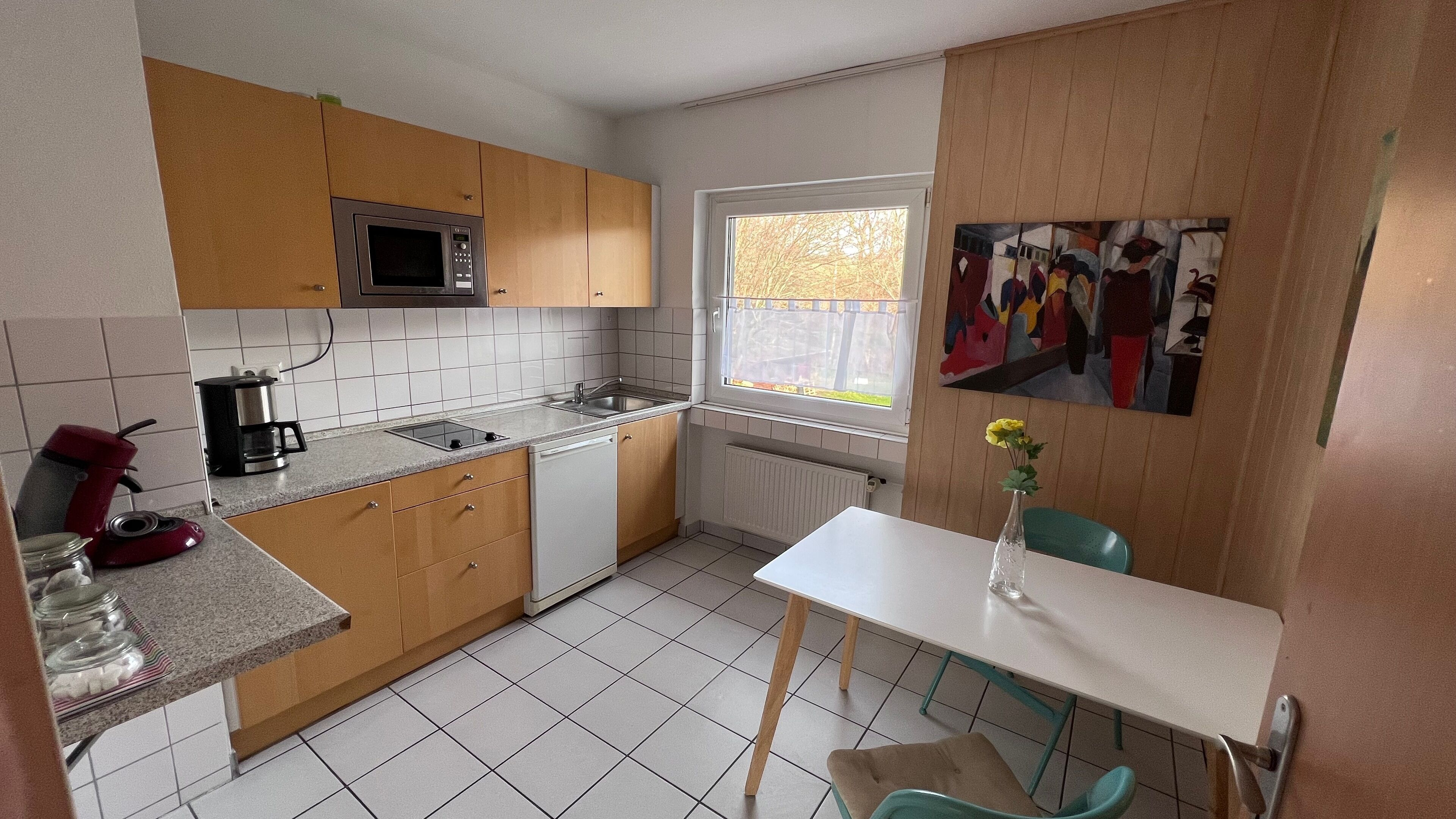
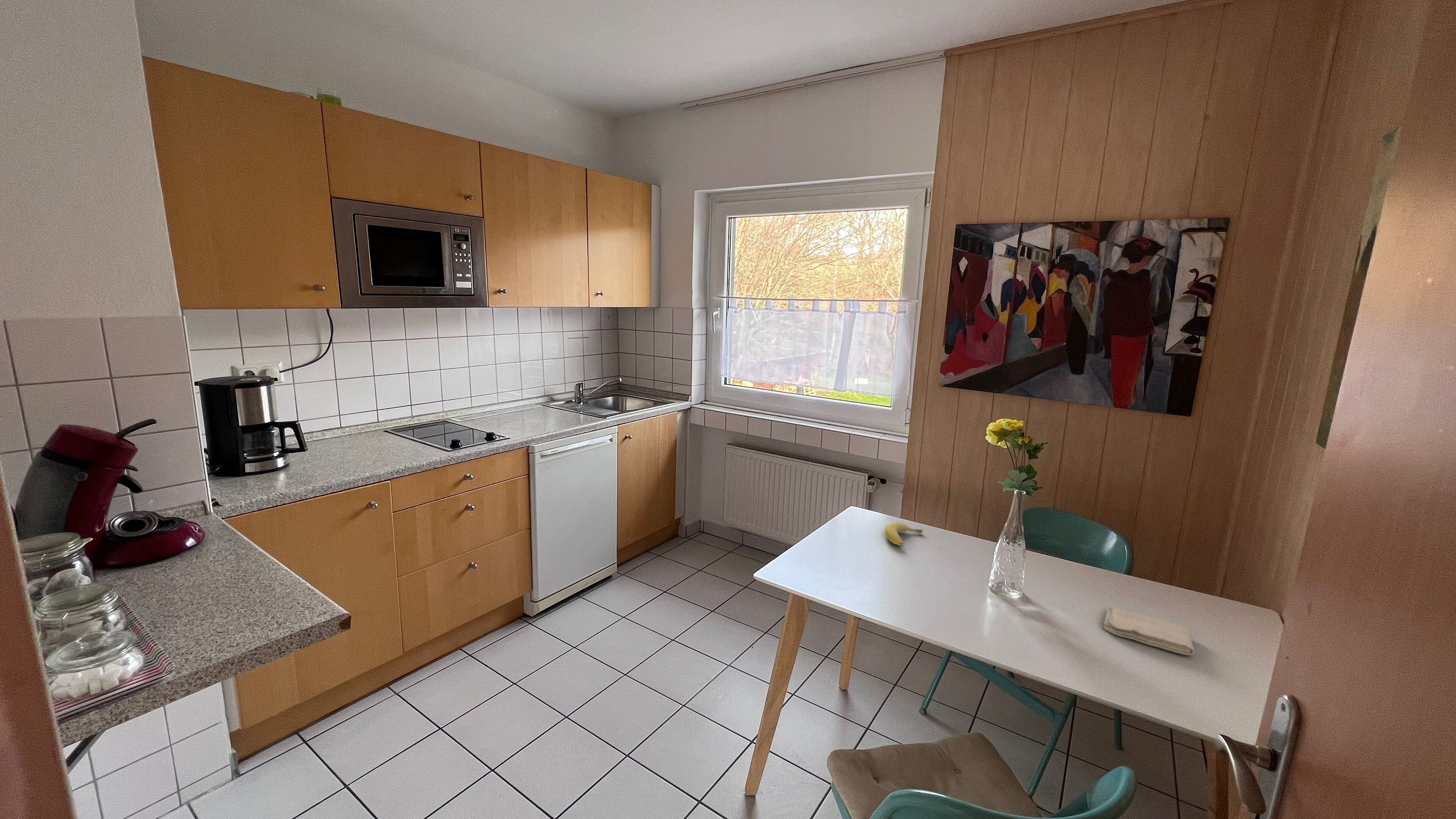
+ fruit (900, 531)
+ washcloth (1147, 629)
